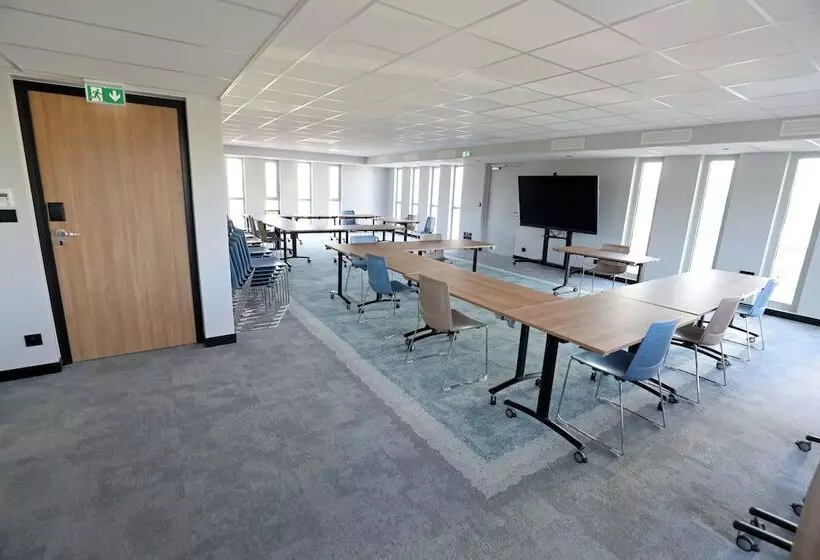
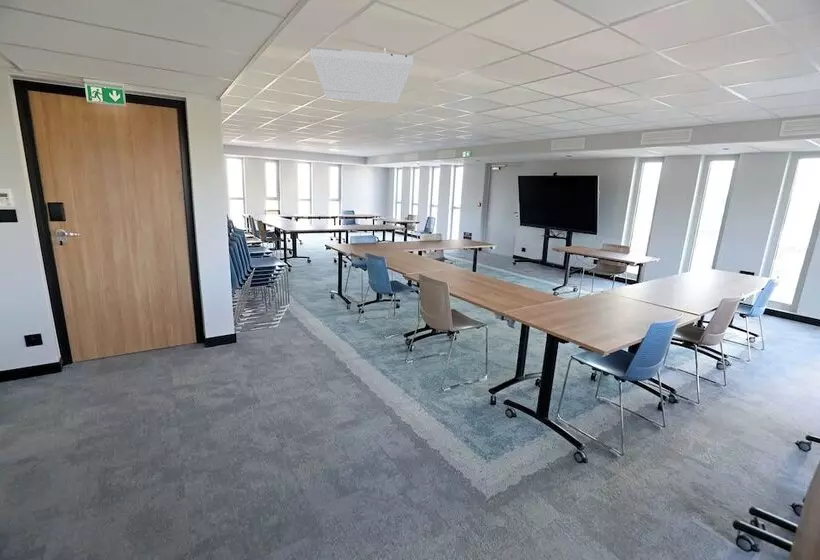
+ sports court panel (362, 77)
